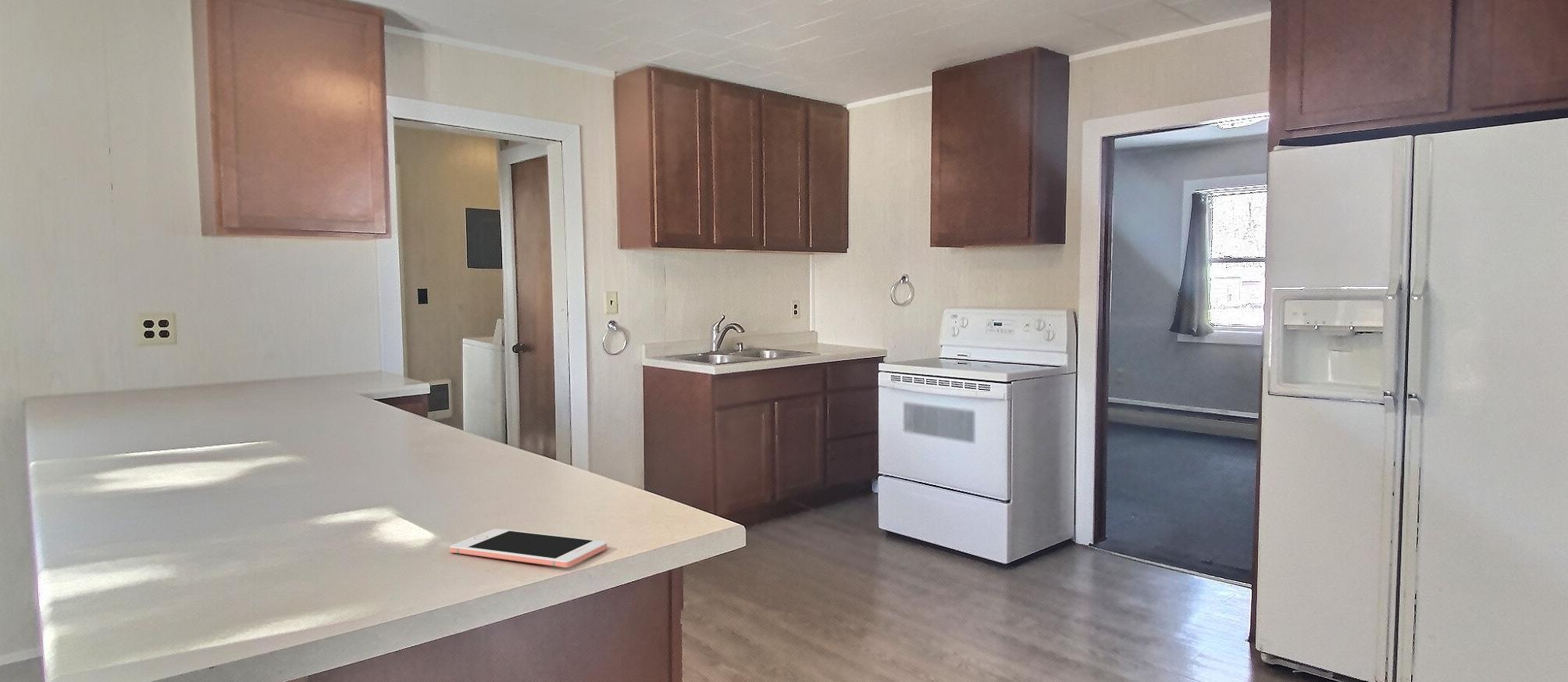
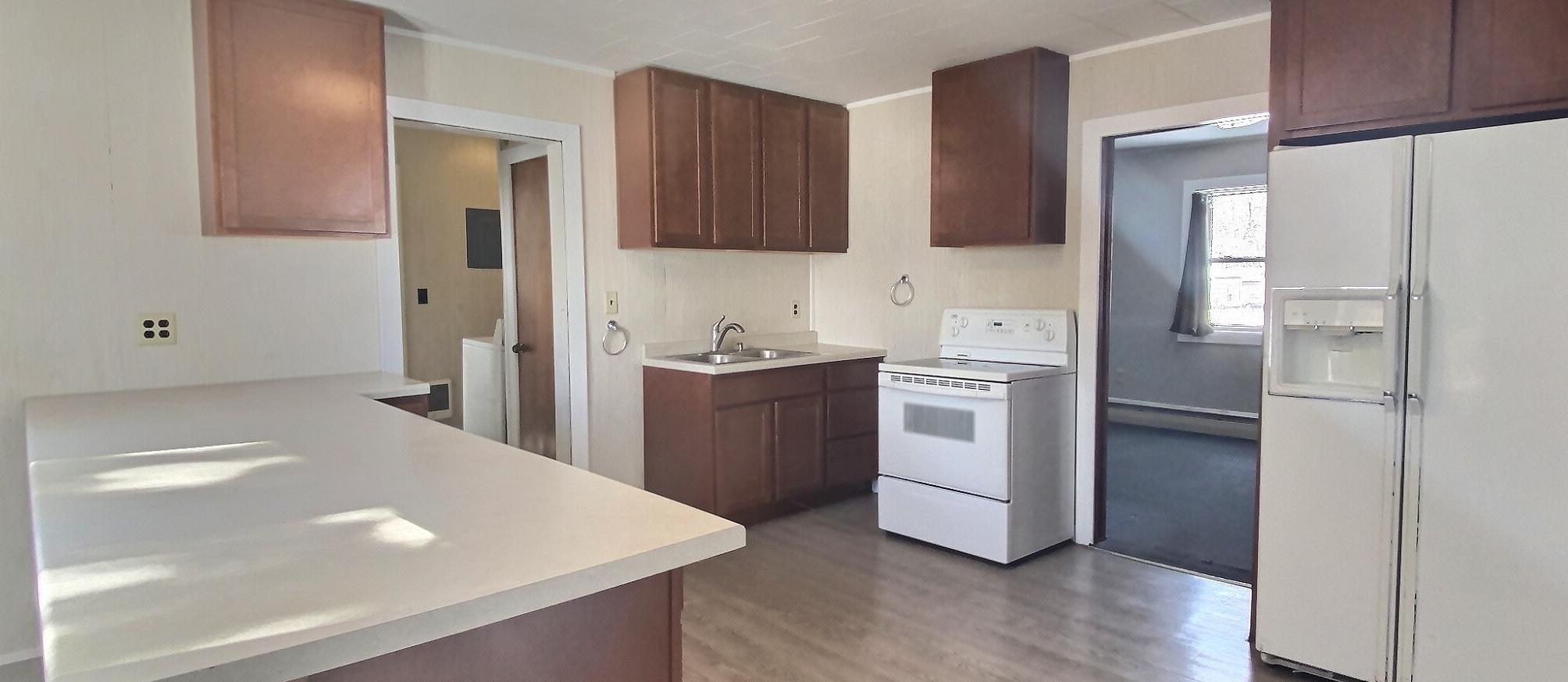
- cell phone (529, 547)
